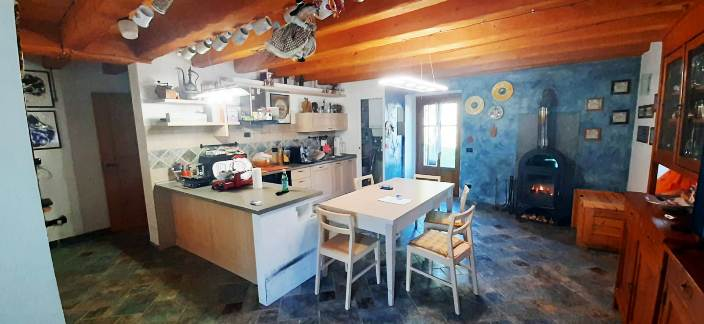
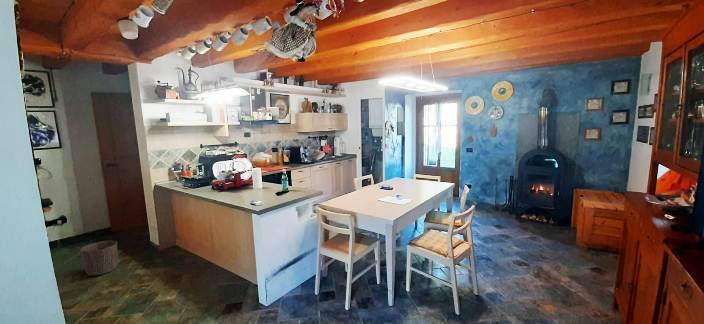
+ waste basket (100, 258)
